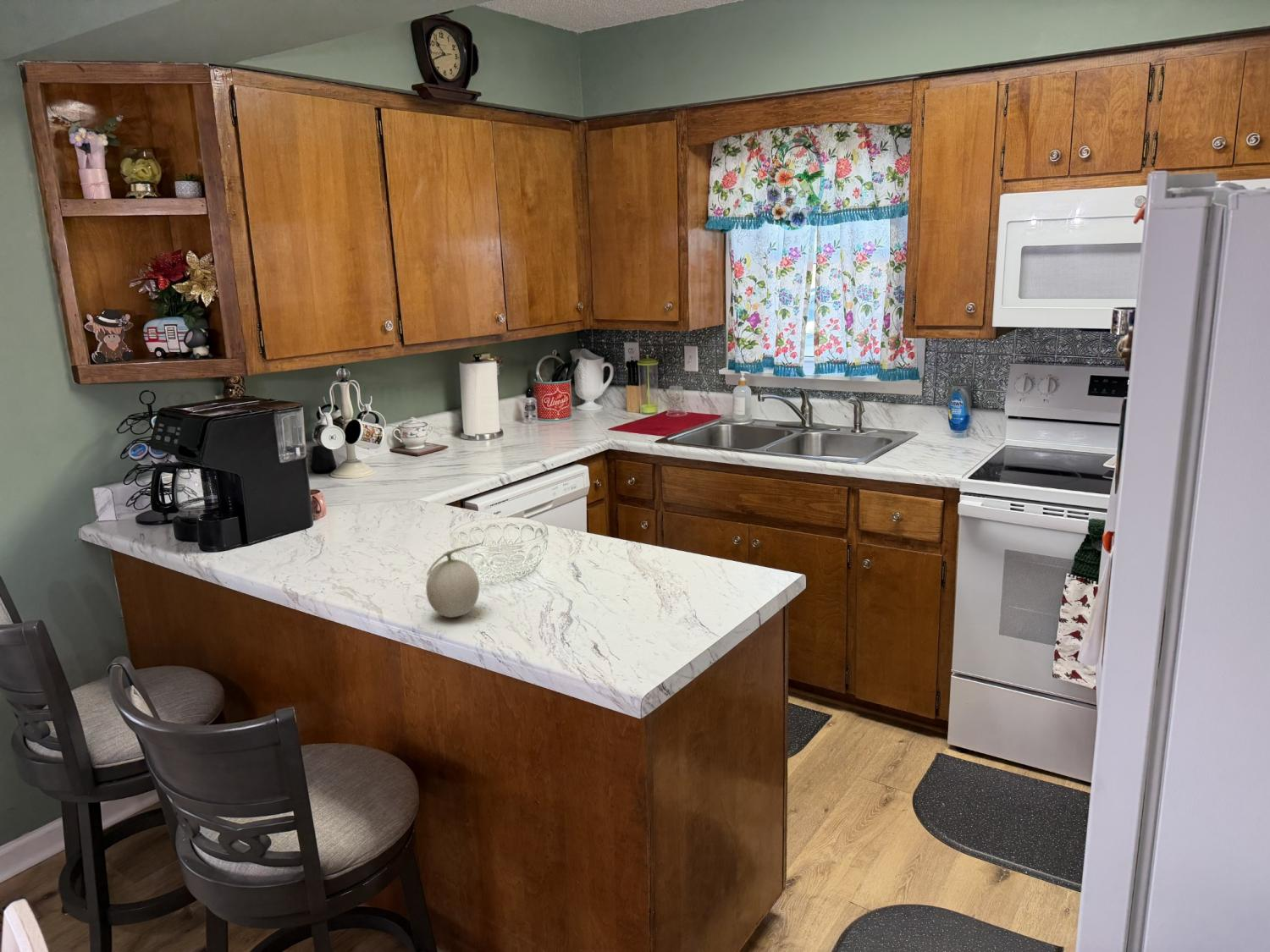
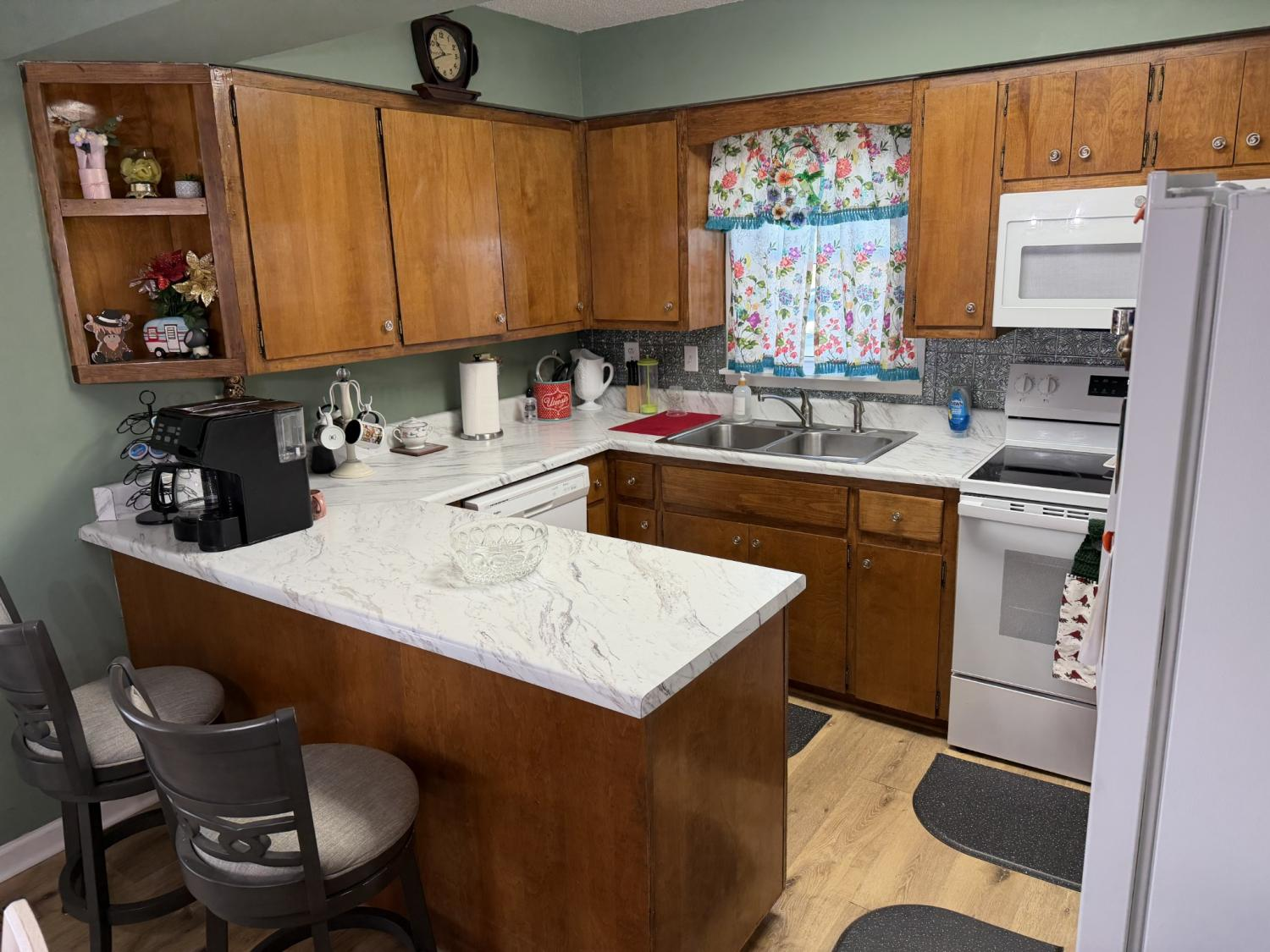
- fruit (450, 581)
